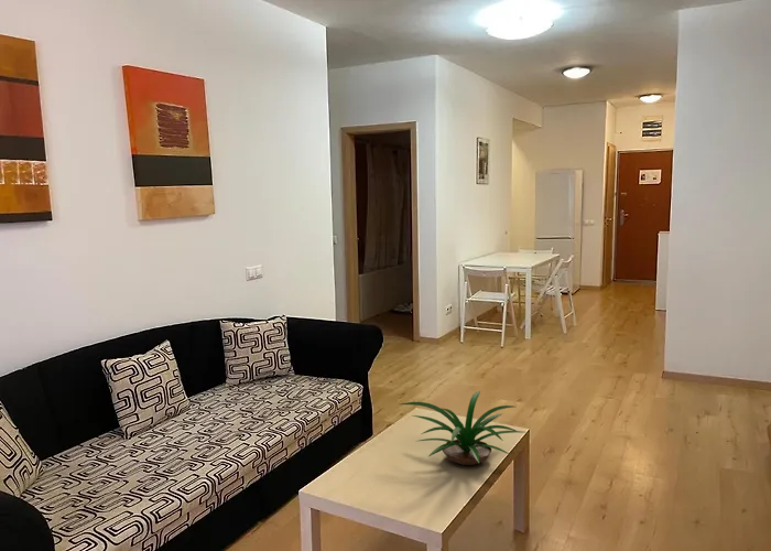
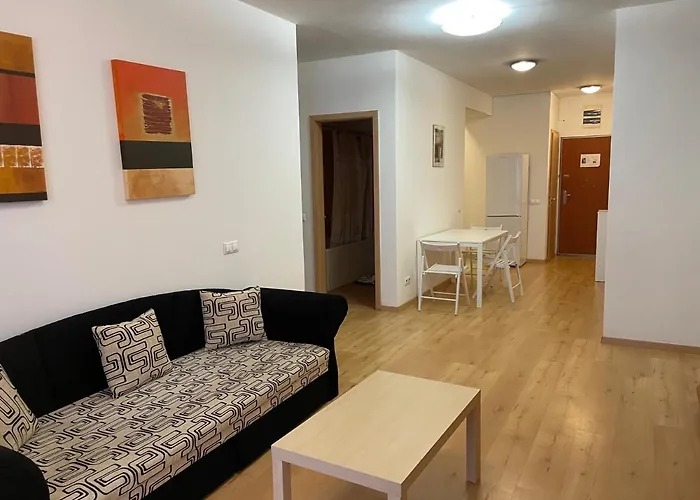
- plant (461, 430)
